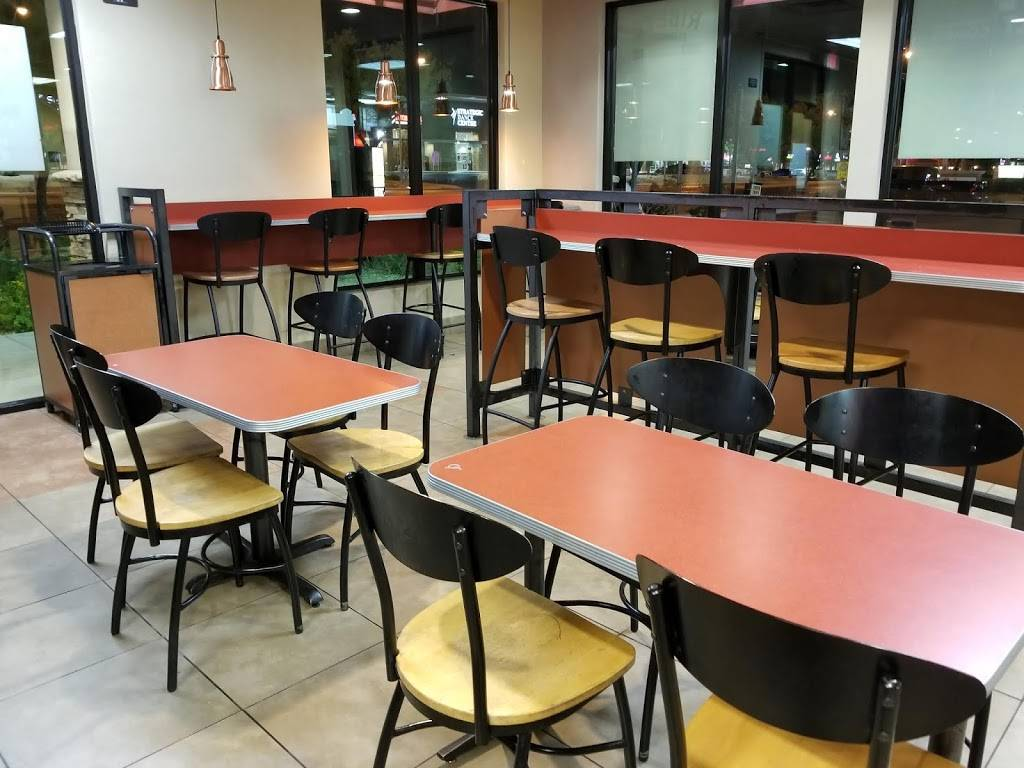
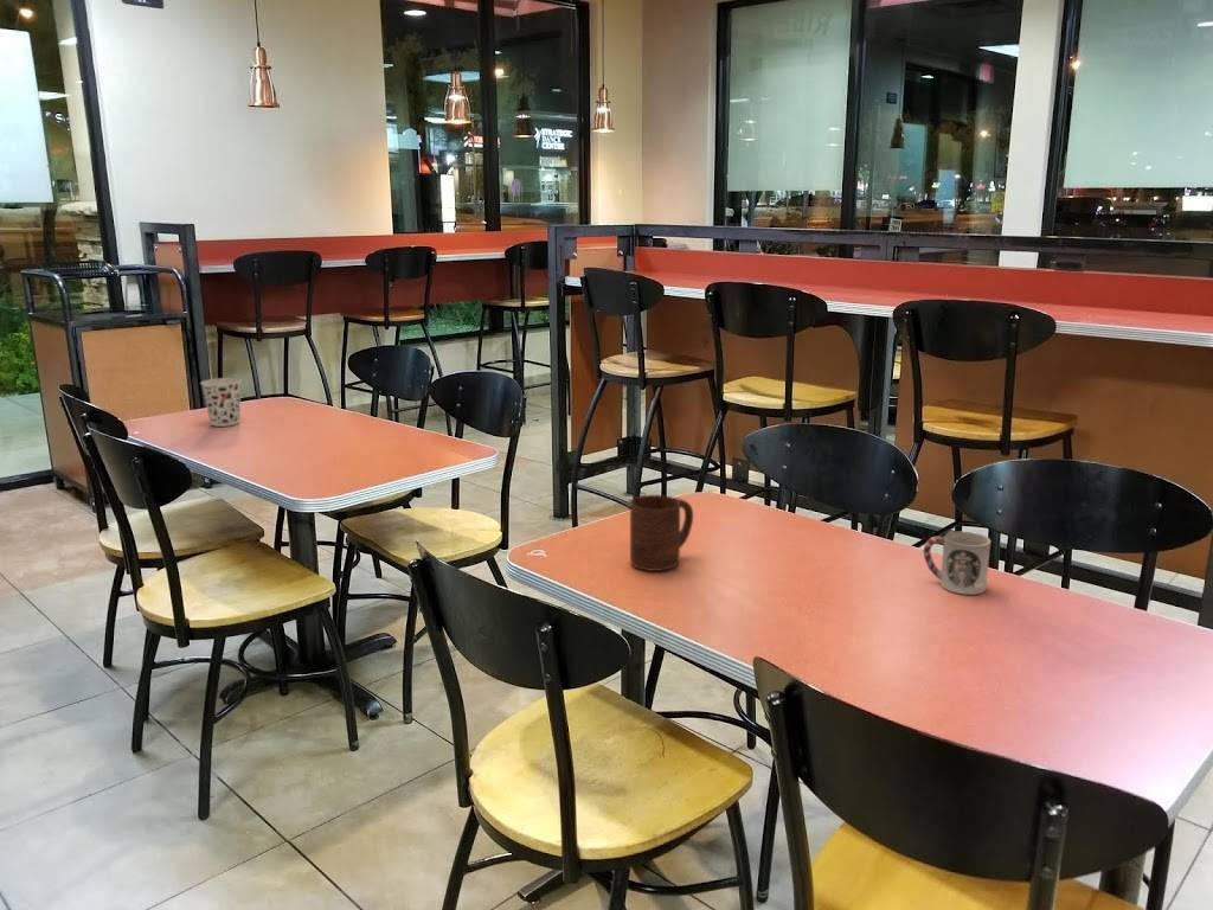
+ cup (955, 560)
+ cup (223, 402)
+ cup (659, 530)
